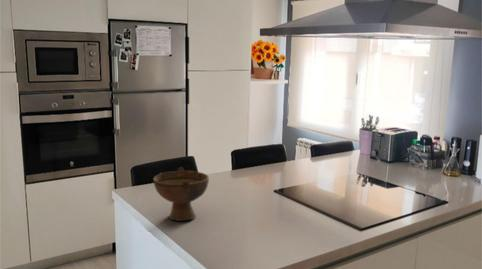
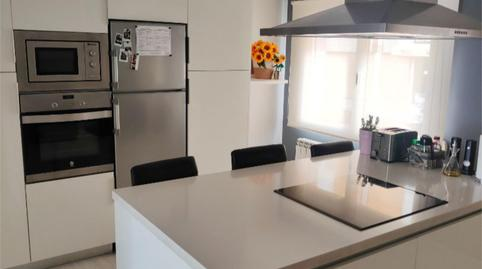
- bowl (181, 195)
